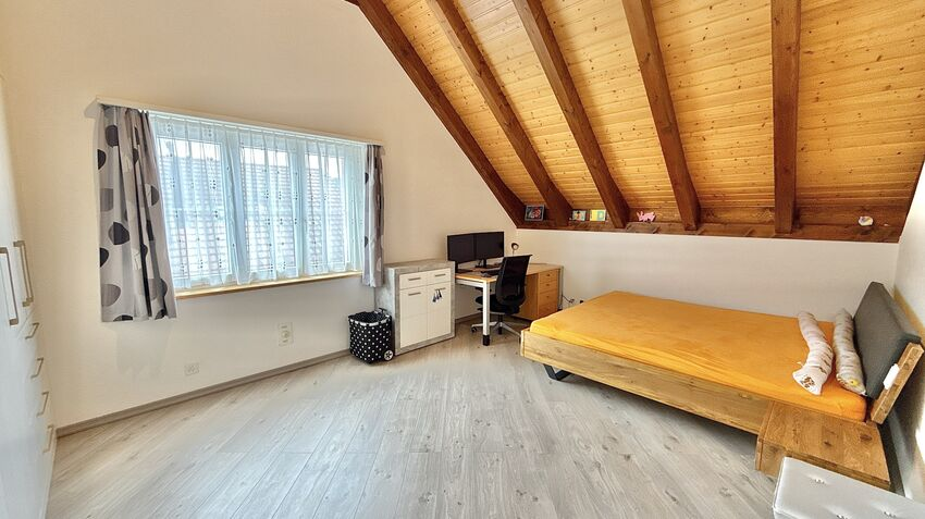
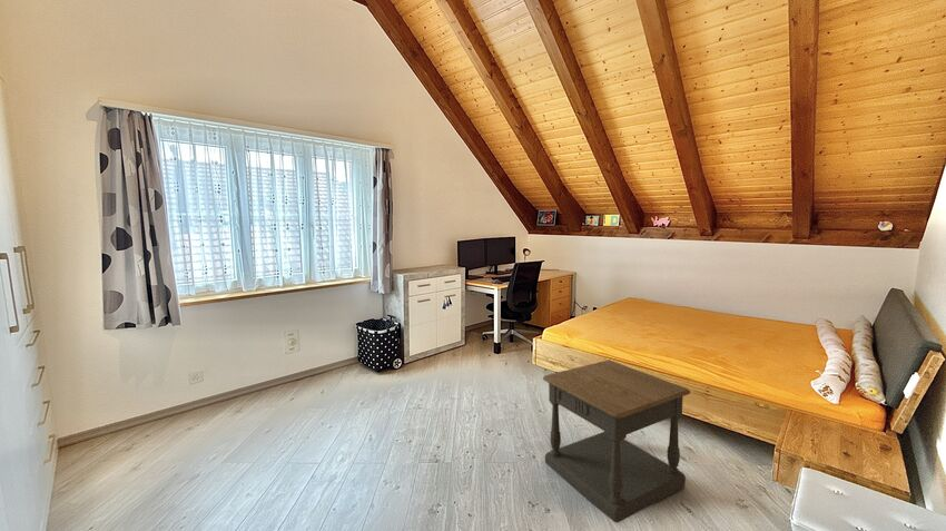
+ side table (611, 427)
